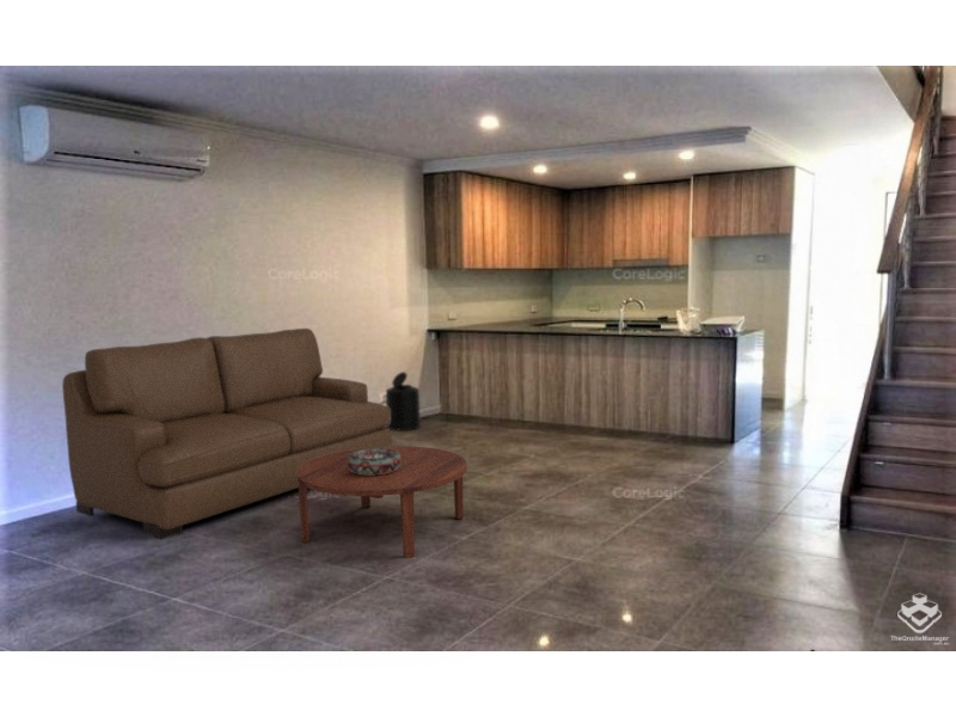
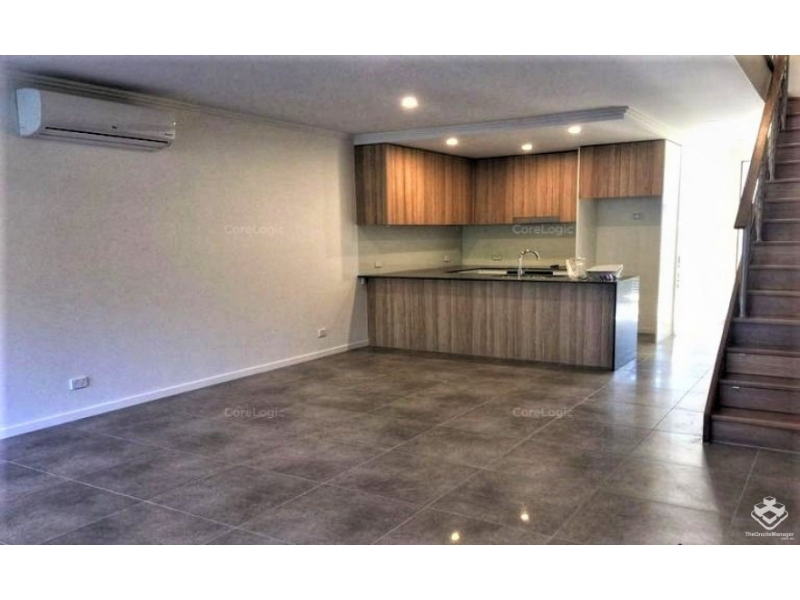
- trash can (403, 399)
- decorative bowl (374, 461)
- sofa (244, 412)
- coffee table (382, 495)
